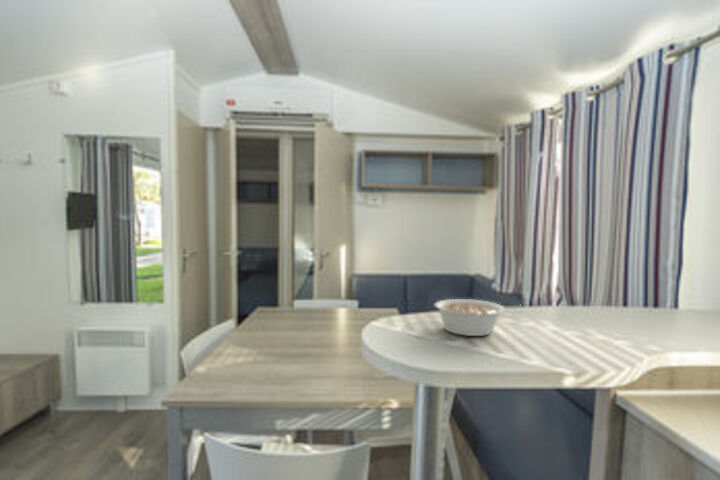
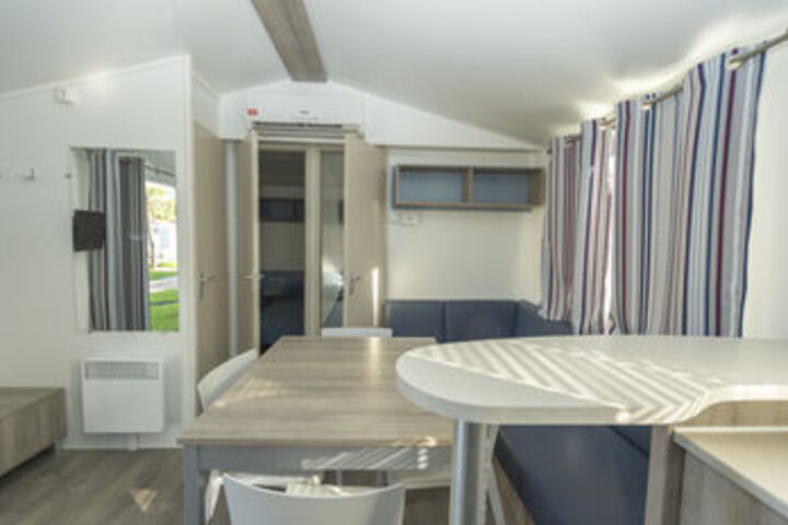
- legume (471, 315)
